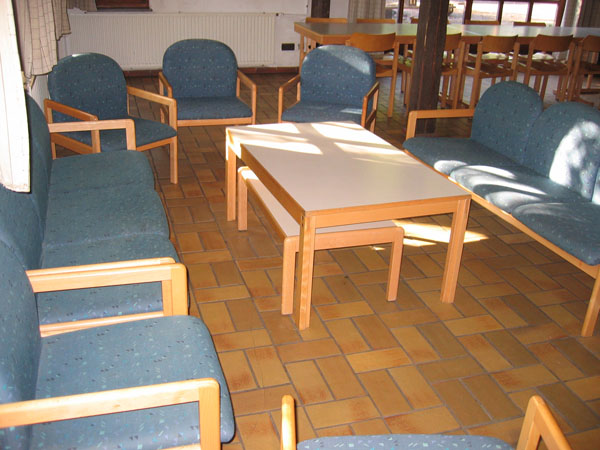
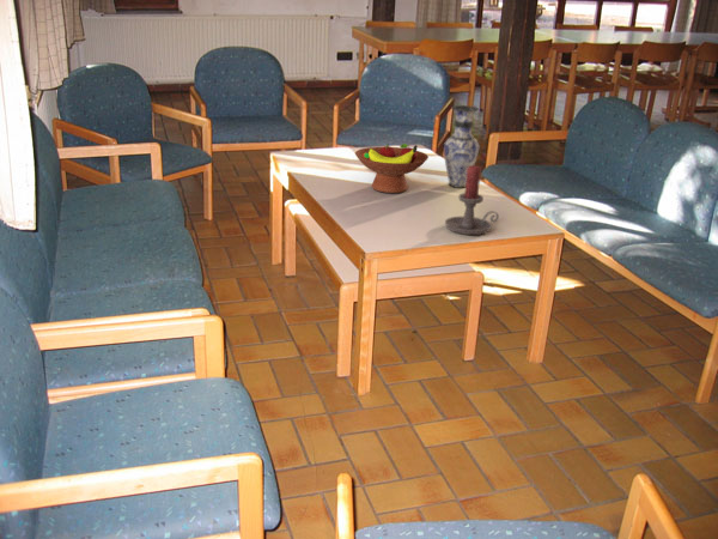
+ vase (461, 147)
+ candle holder (476, 196)
+ fruit bowl (390, 165)
